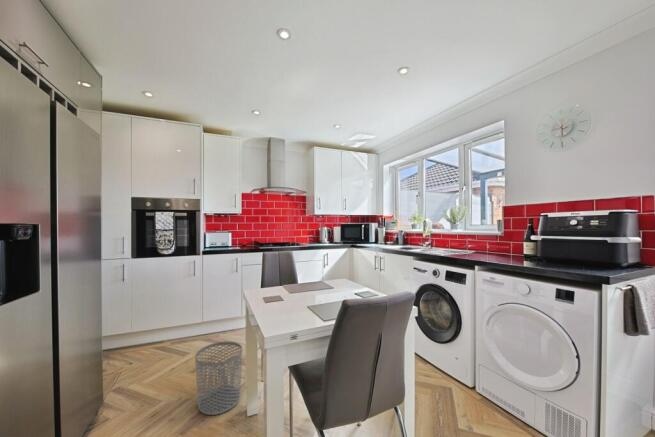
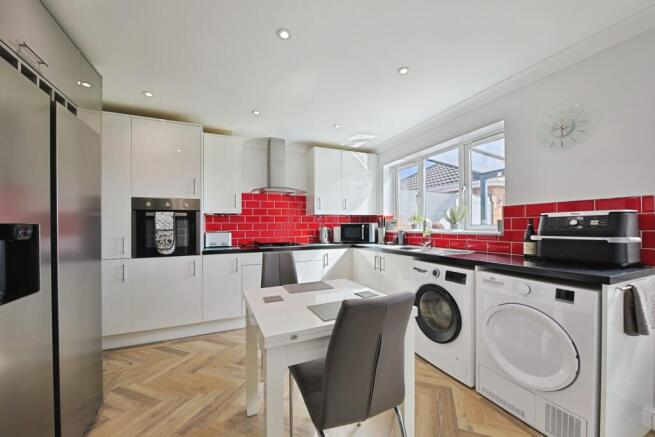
- waste bin (219, 376)
